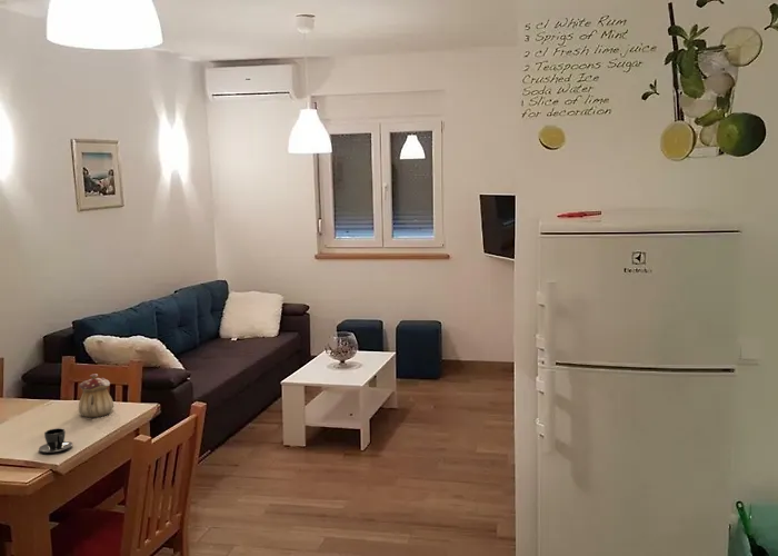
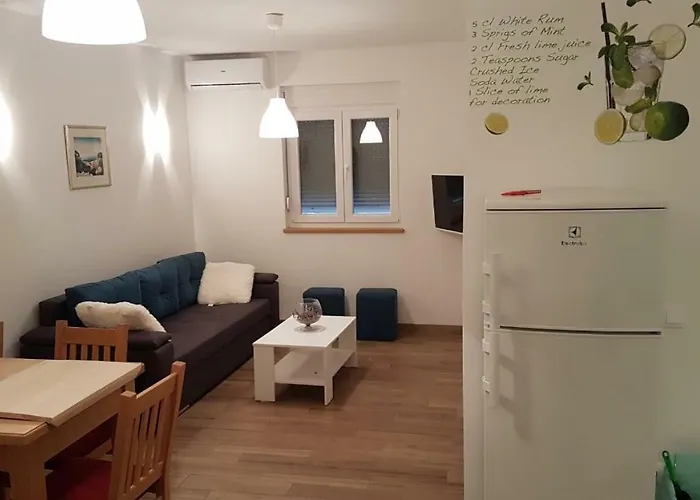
- teacup (54, 439)
- teapot (94, 394)
